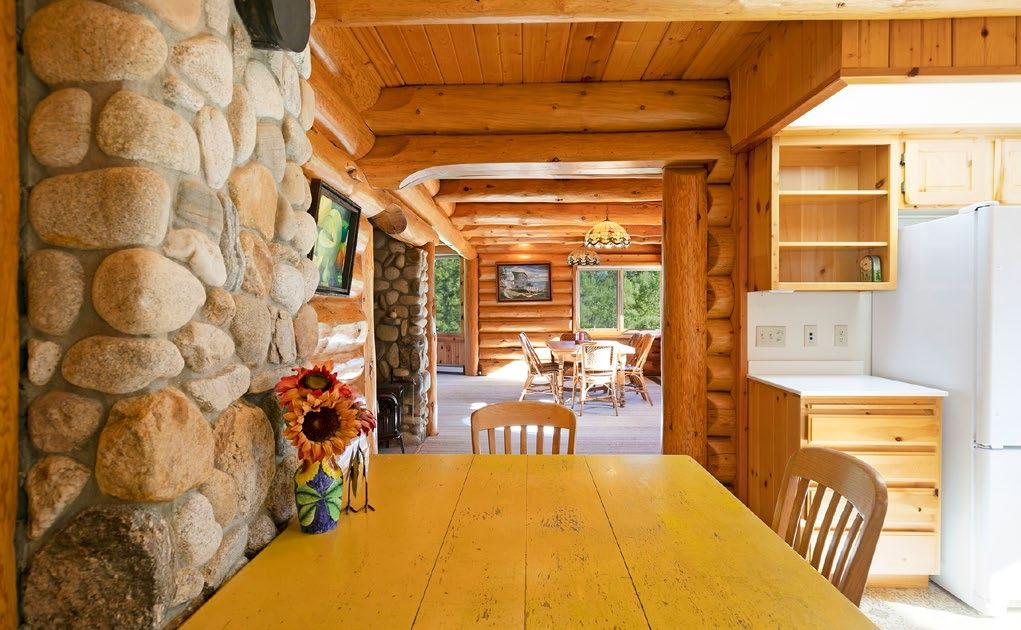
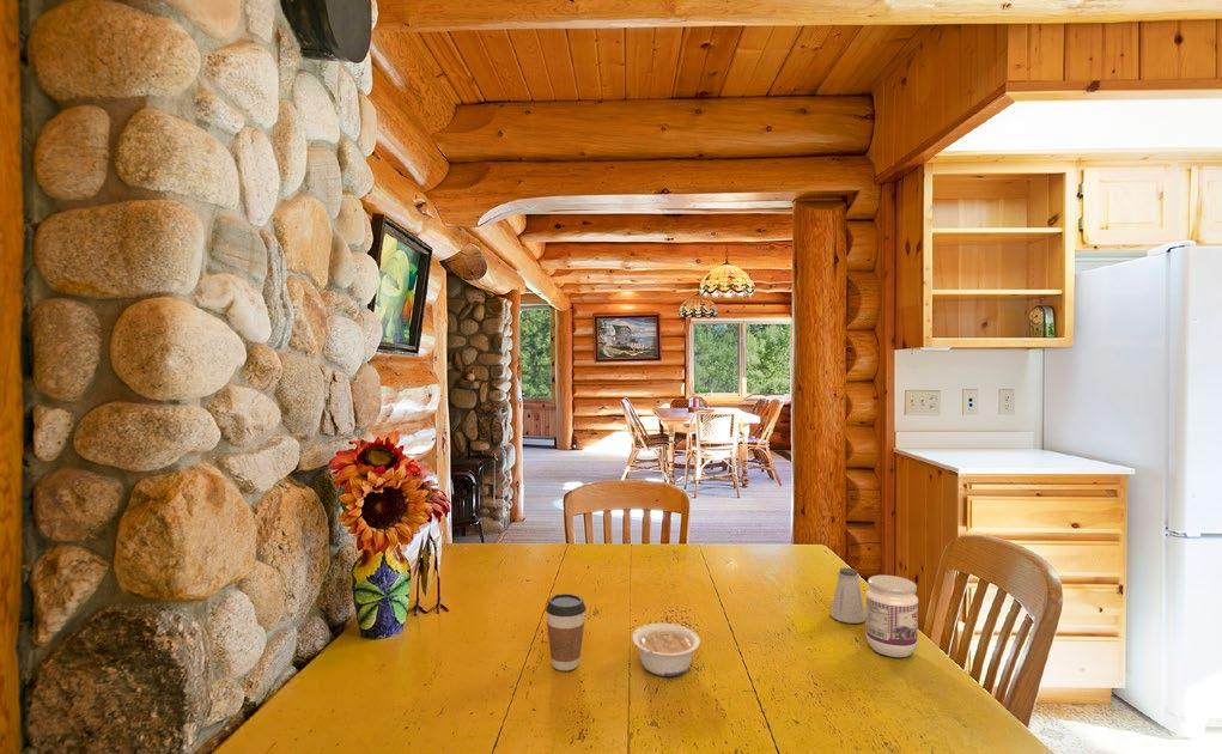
+ legume (665, 649)
+ jam (890, 615)
+ saltshaker (847, 592)
+ coffee cup (565, 632)
